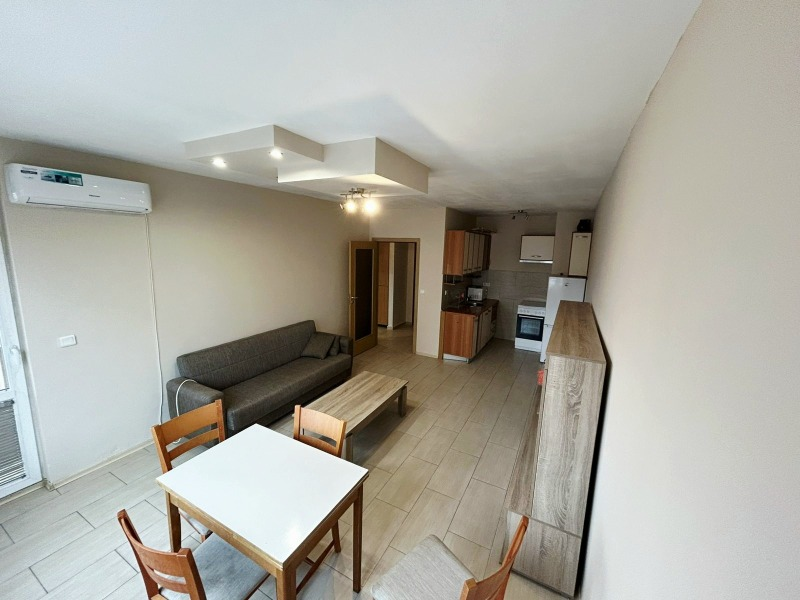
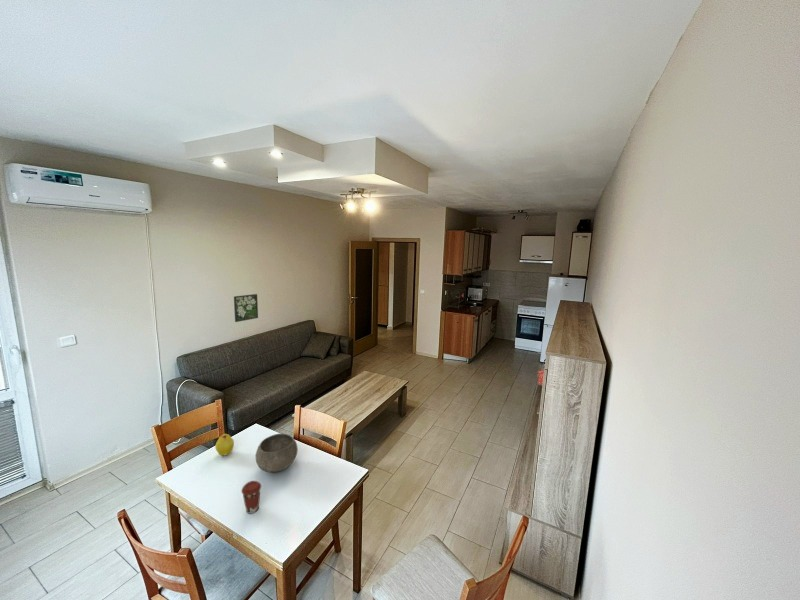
+ bowl (277, 454)
+ coffee cup (251, 497)
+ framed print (246, 307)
+ fruit (224, 444)
